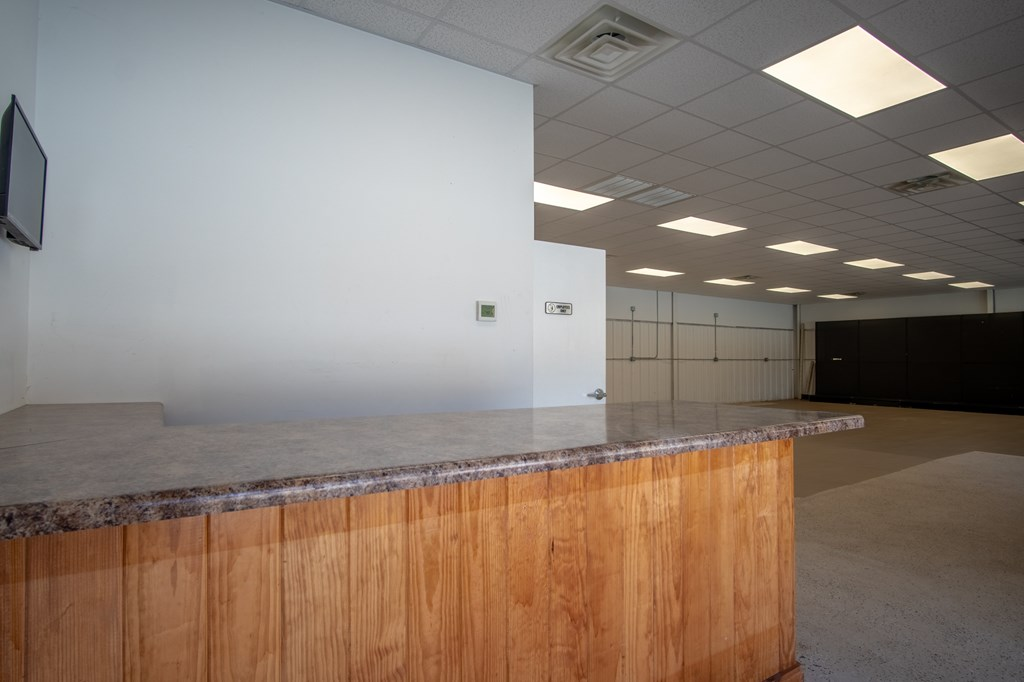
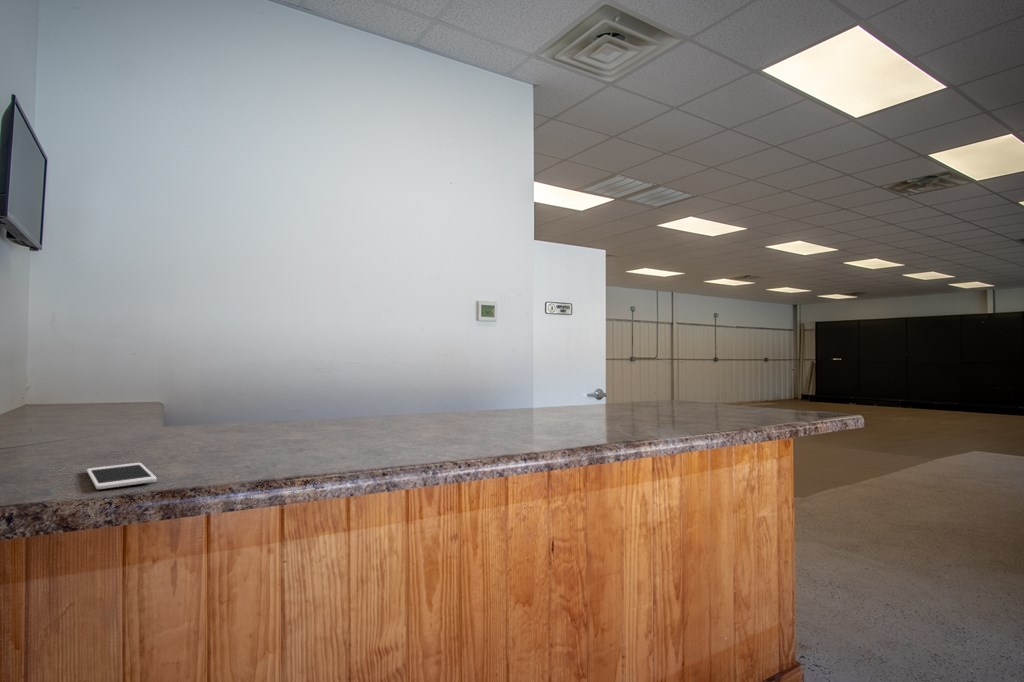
+ cell phone (120, 474)
